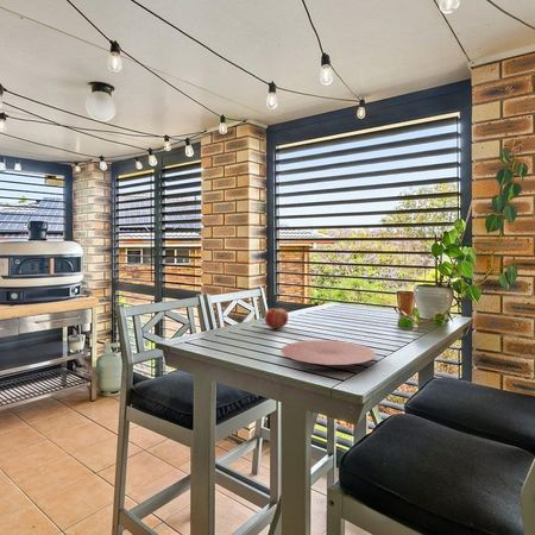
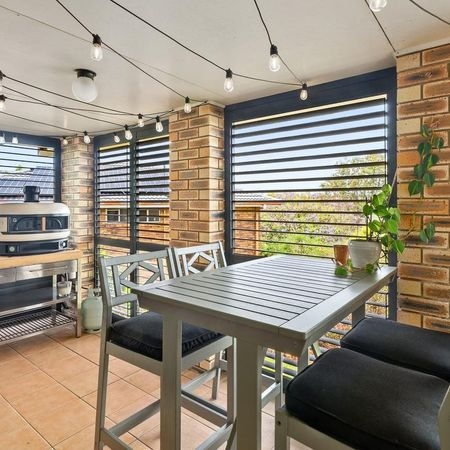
- plate (327, 354)
- fruit (276, 317)
